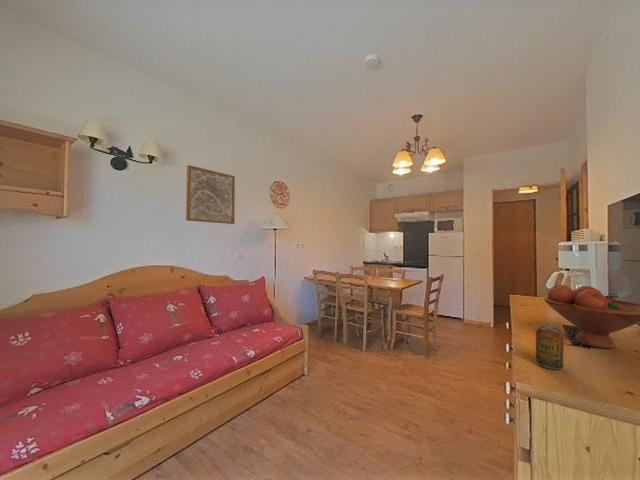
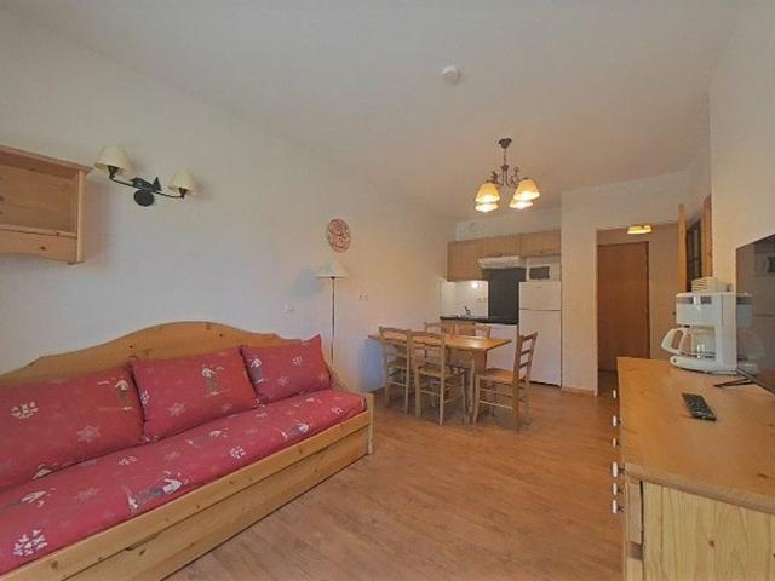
- beverage can (549, 347)
- fruit bowl (594, 315)
- wall art (212, 196)
